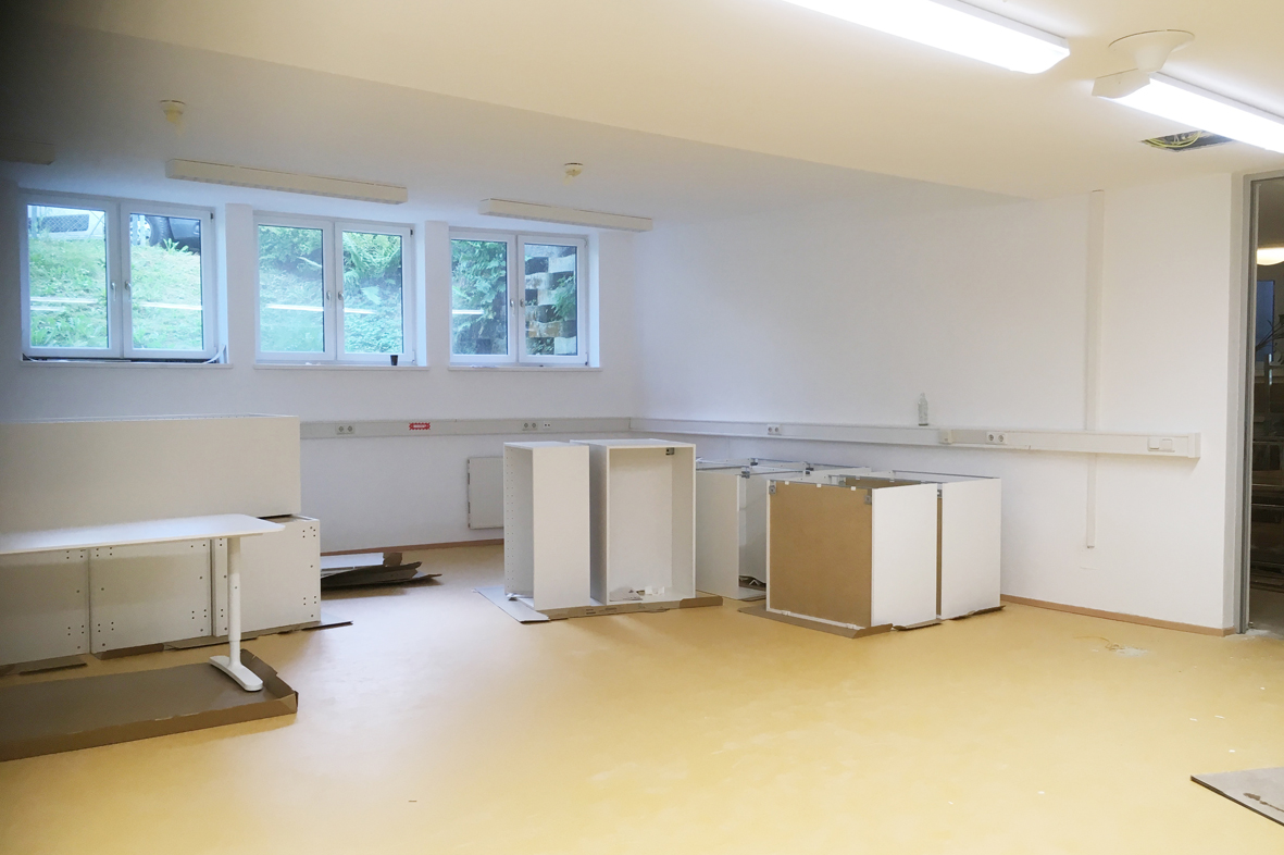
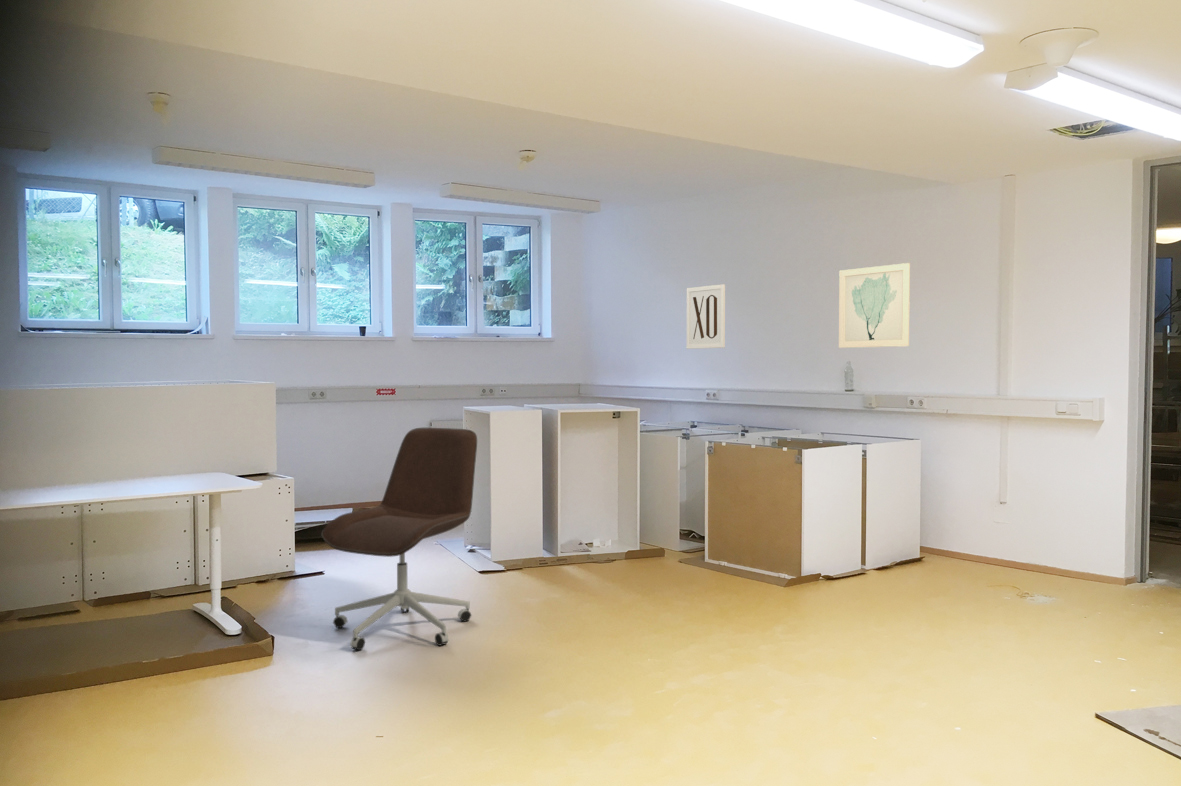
+ wall art (705, 317)
+ office chair (403, 531)
+ wall art (873, 307)
